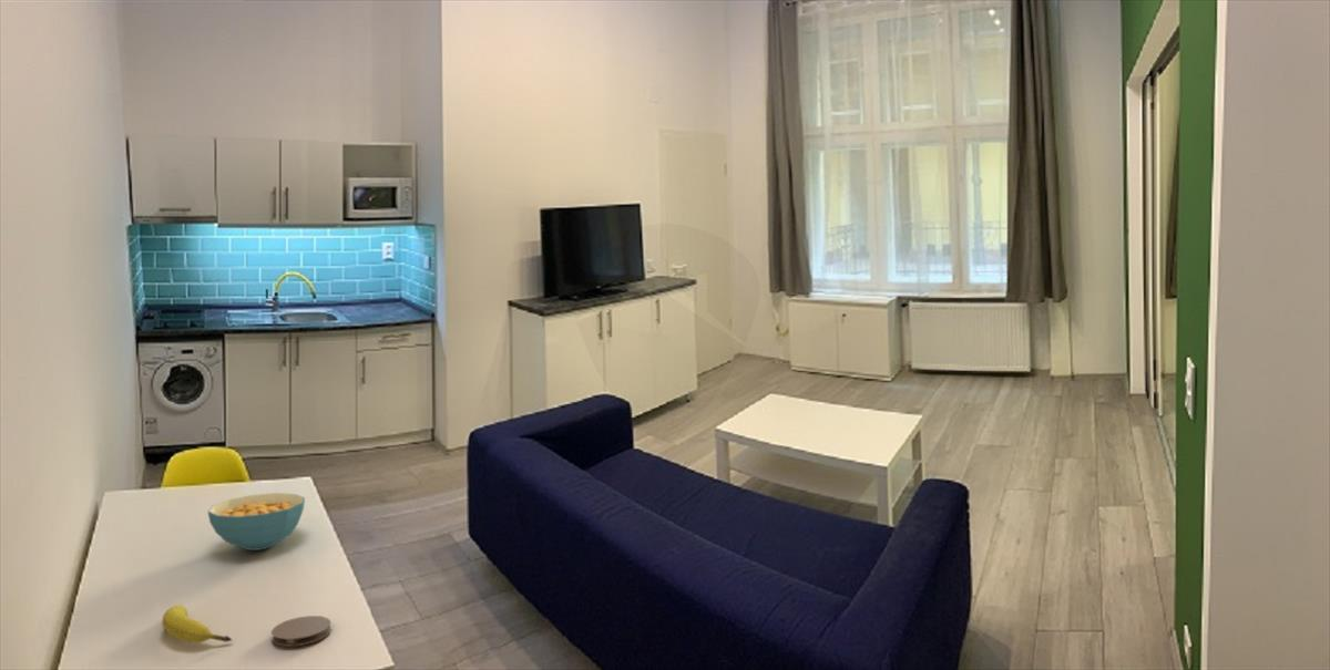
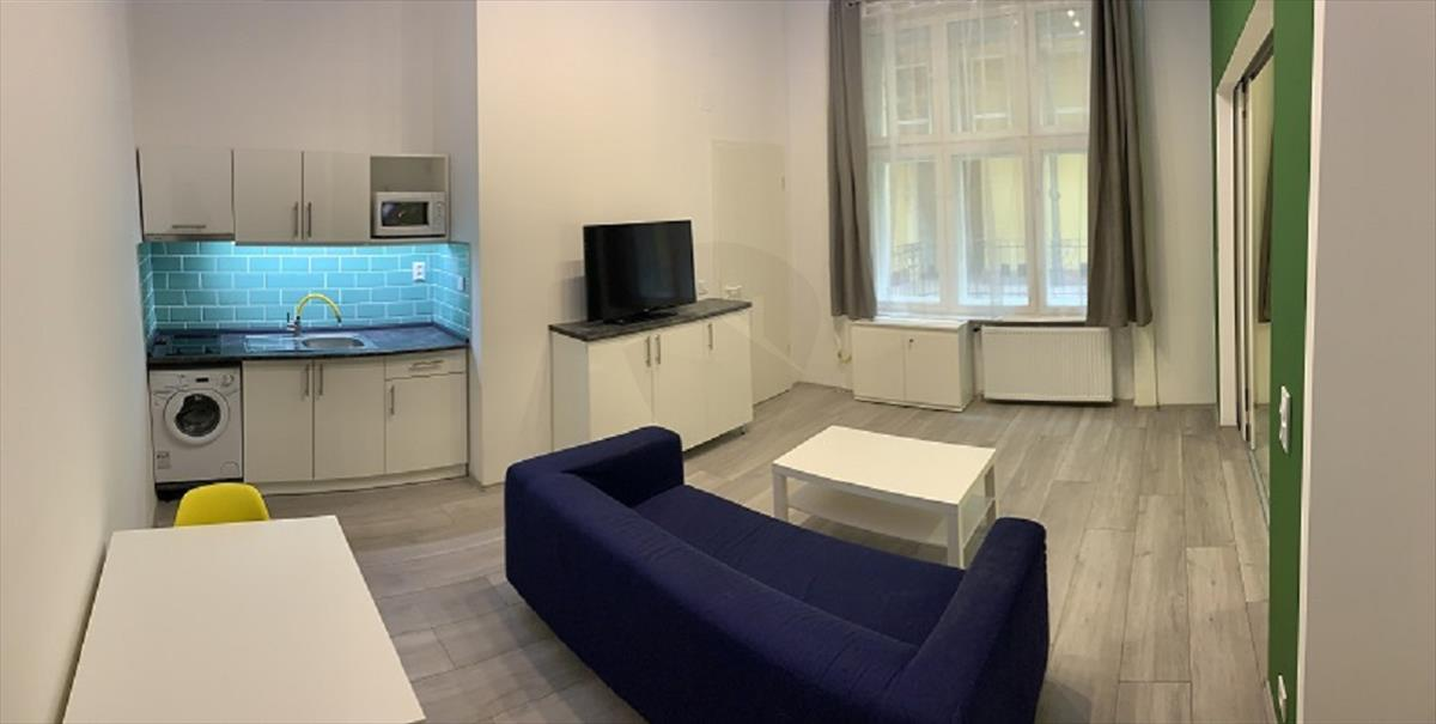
- fruit (186, 620)
- coaster (301, 630)
- cereal bowl (258, 525)
